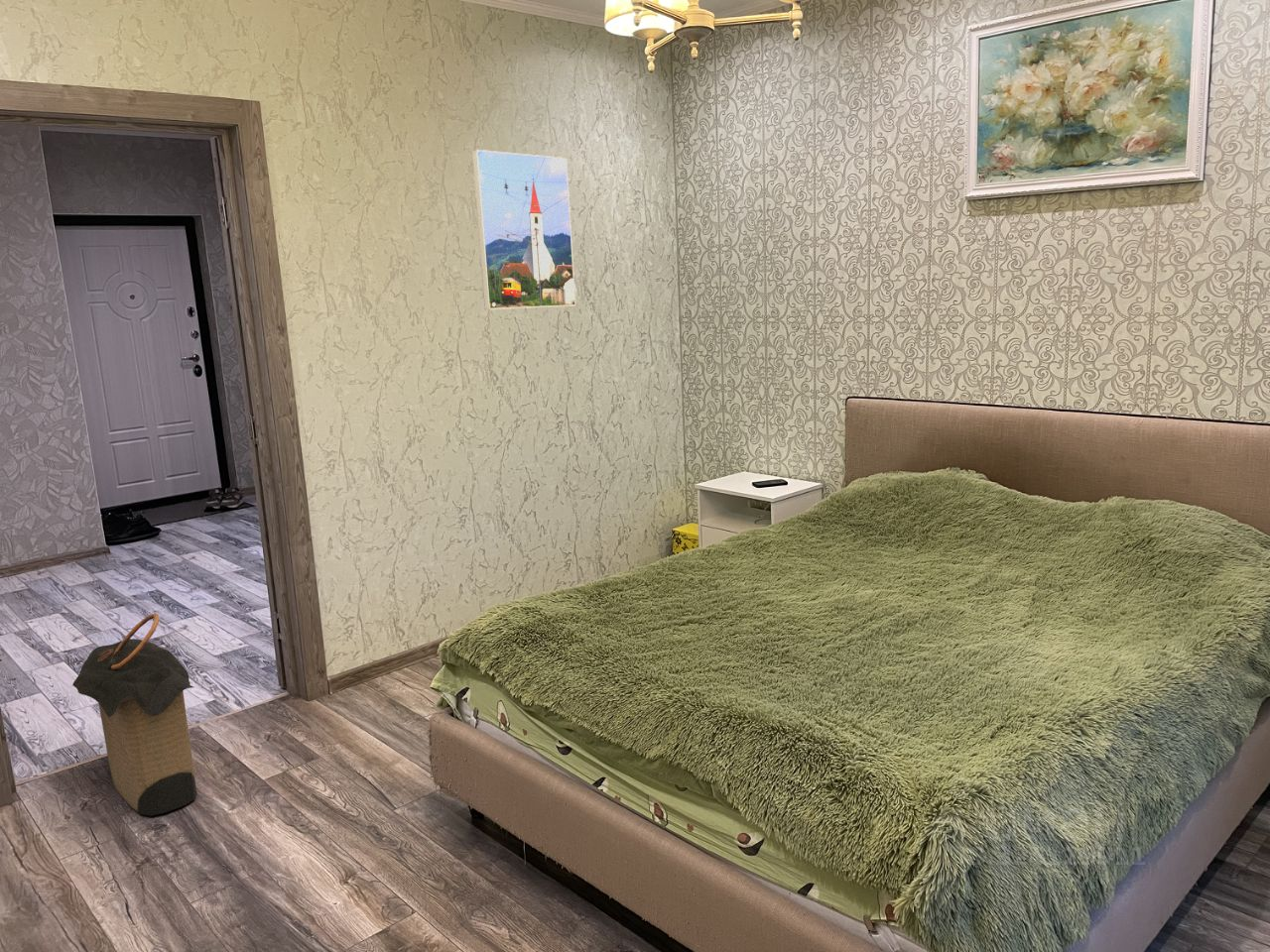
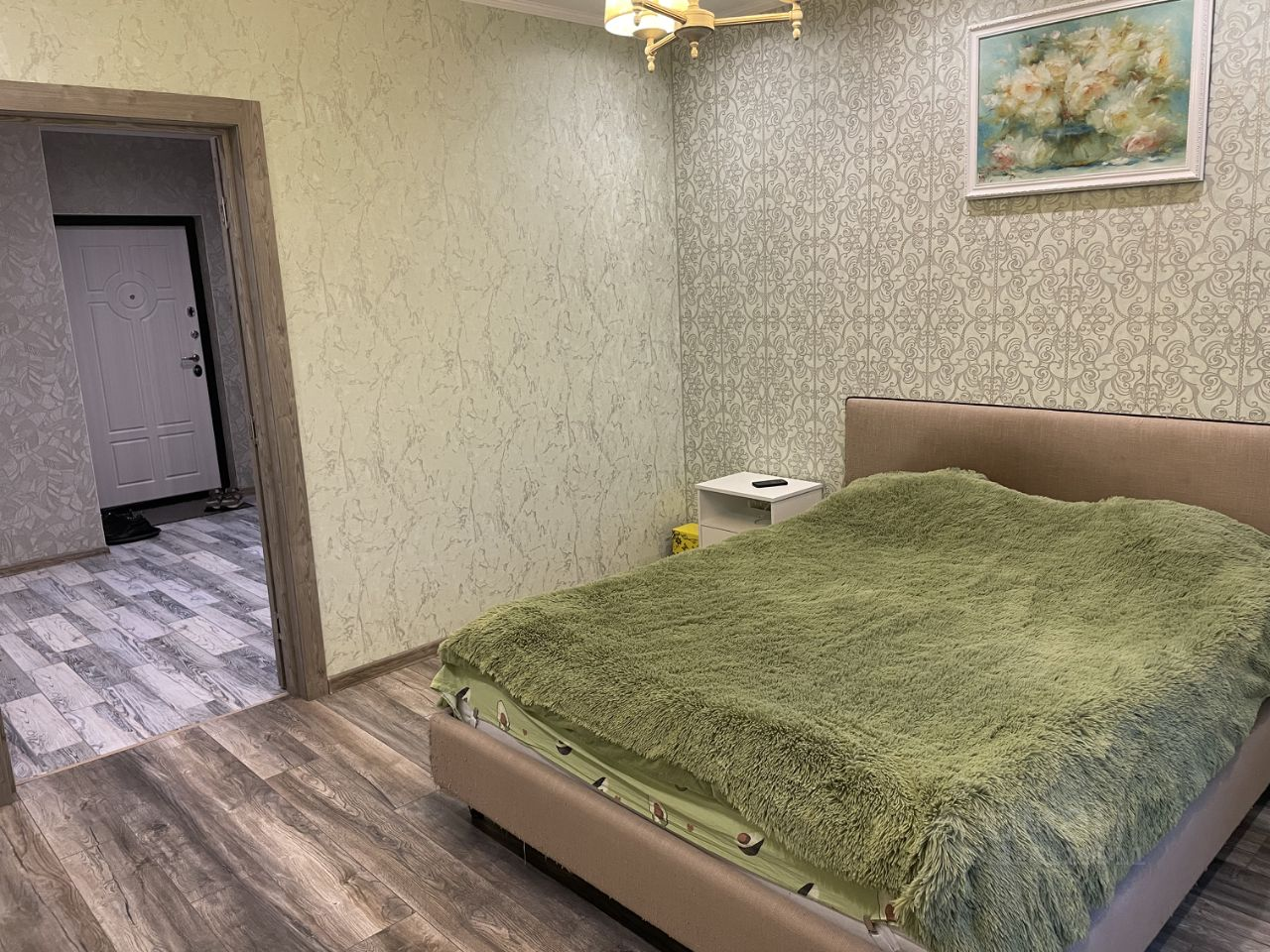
- laundry hamper (135, 703)
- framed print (526, 232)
